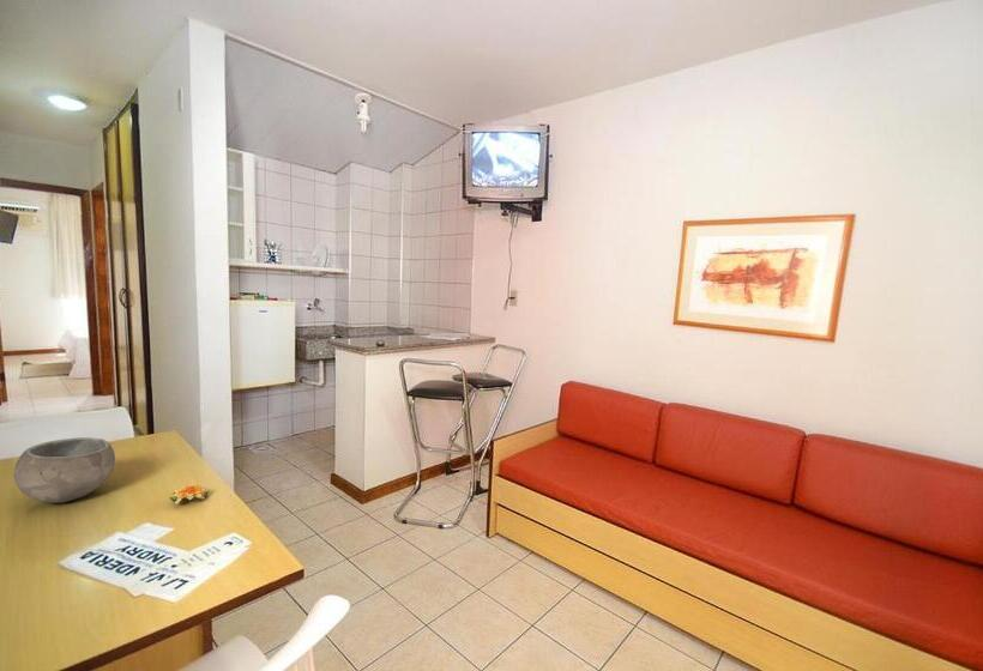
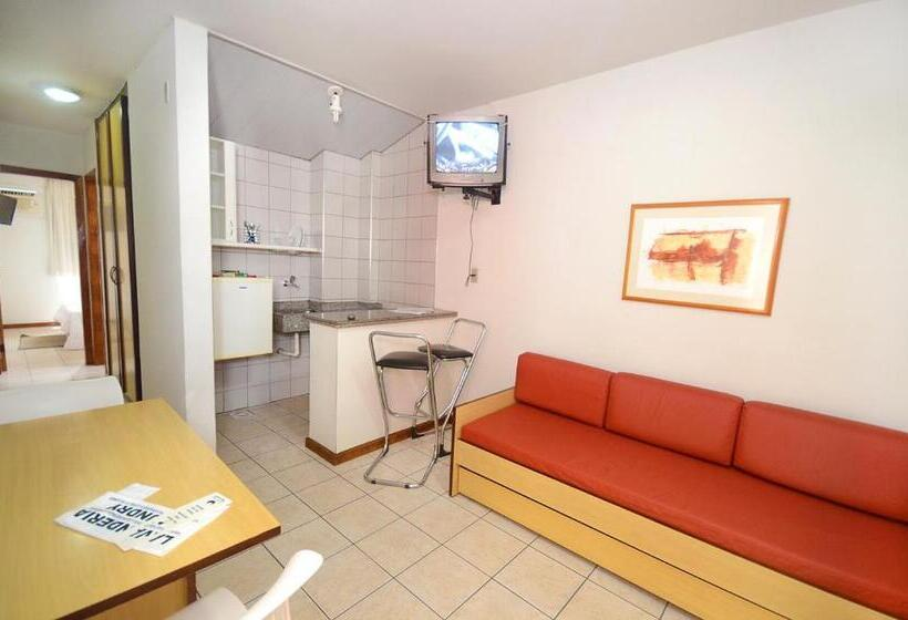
- flower (186, 490)
- bowl (67, 471)
